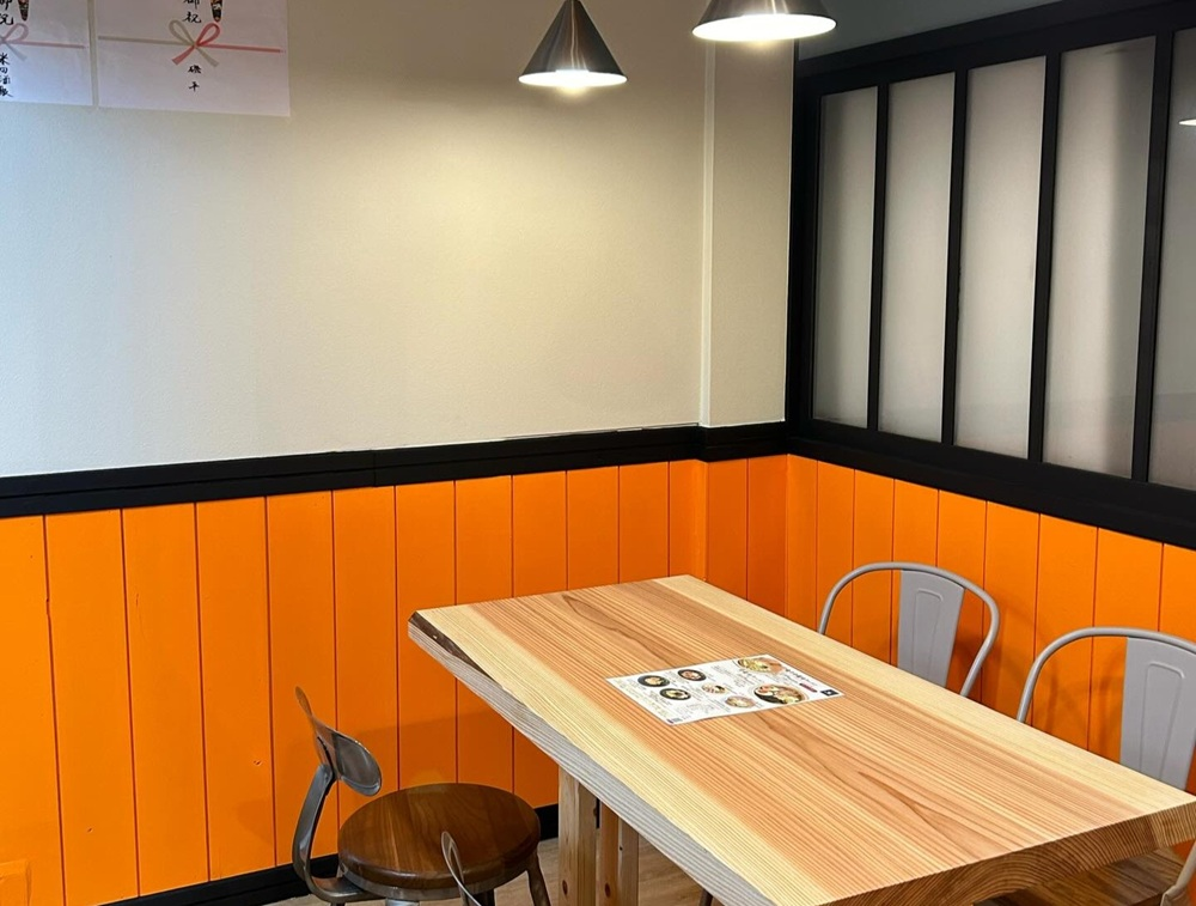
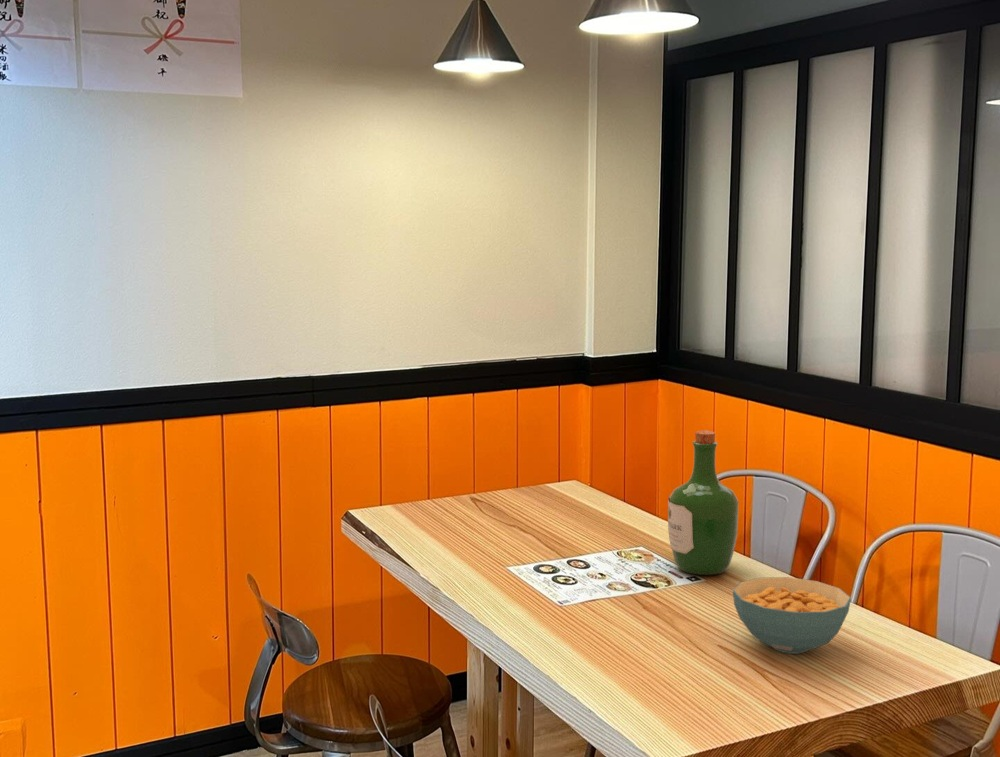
+ cereal bowl (790, 620)
+ wine bottle (703, 499)
